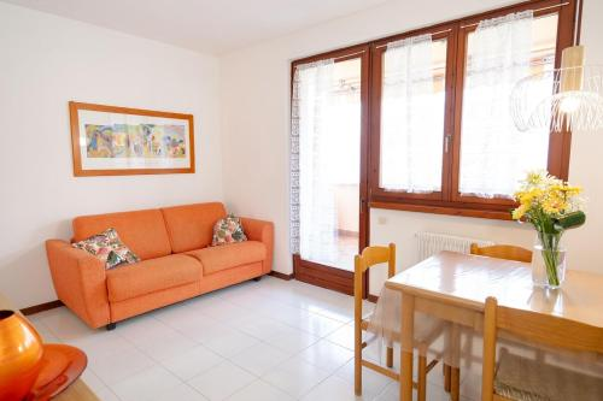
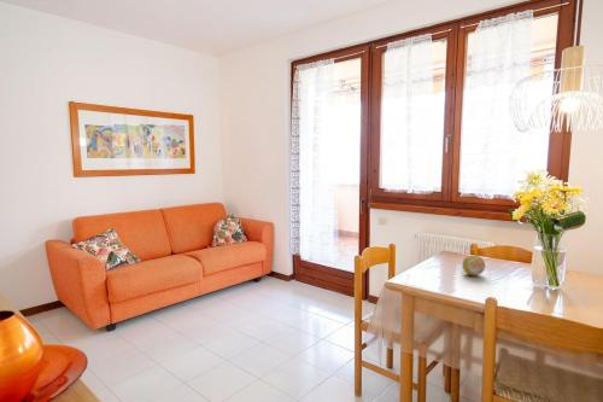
+ fruit (473, 266)
